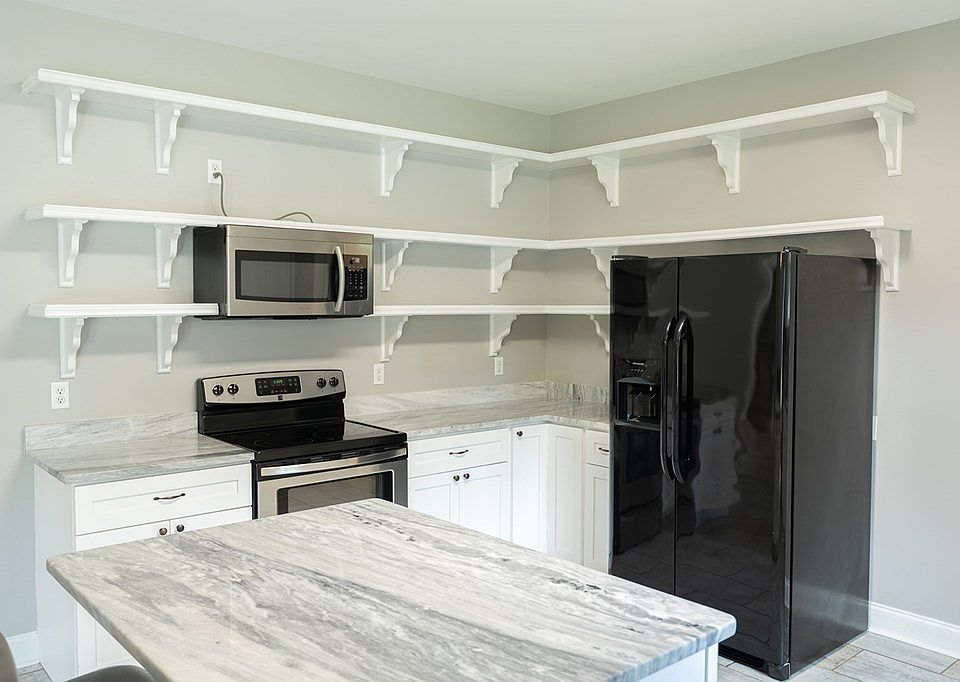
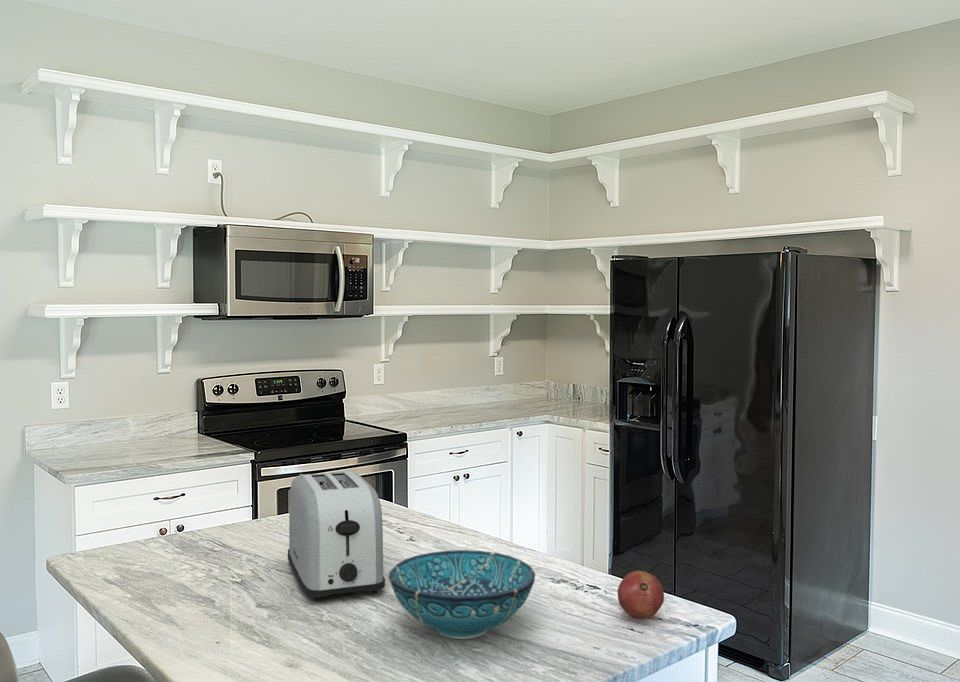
+ toaster (334, 528)
+ bowl (462, 600)
+ fruit (639, 593)
